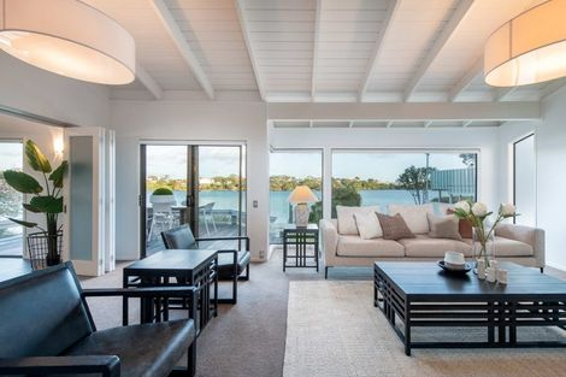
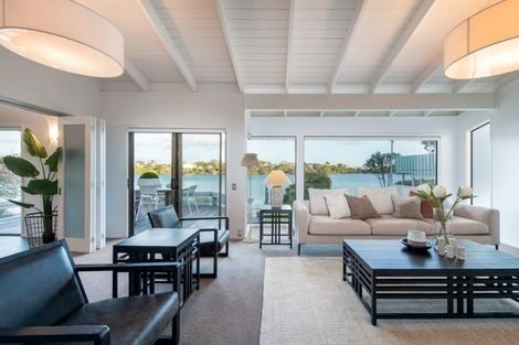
+ floor lamp (250, 197)
